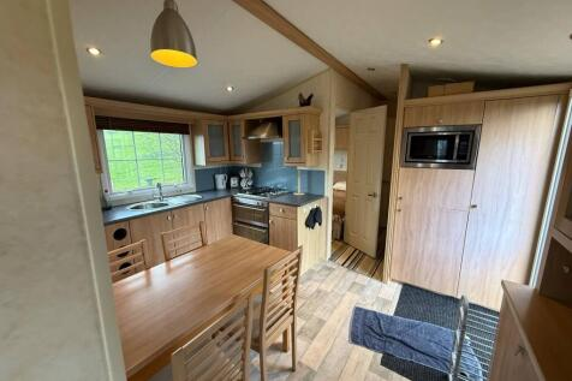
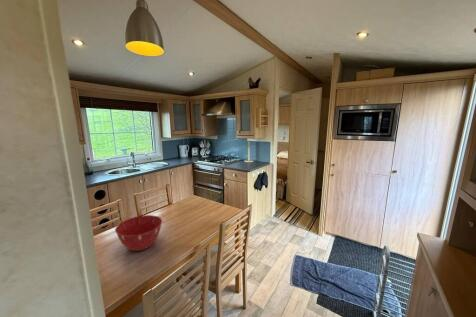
+ mixing bowl (140, 234)
